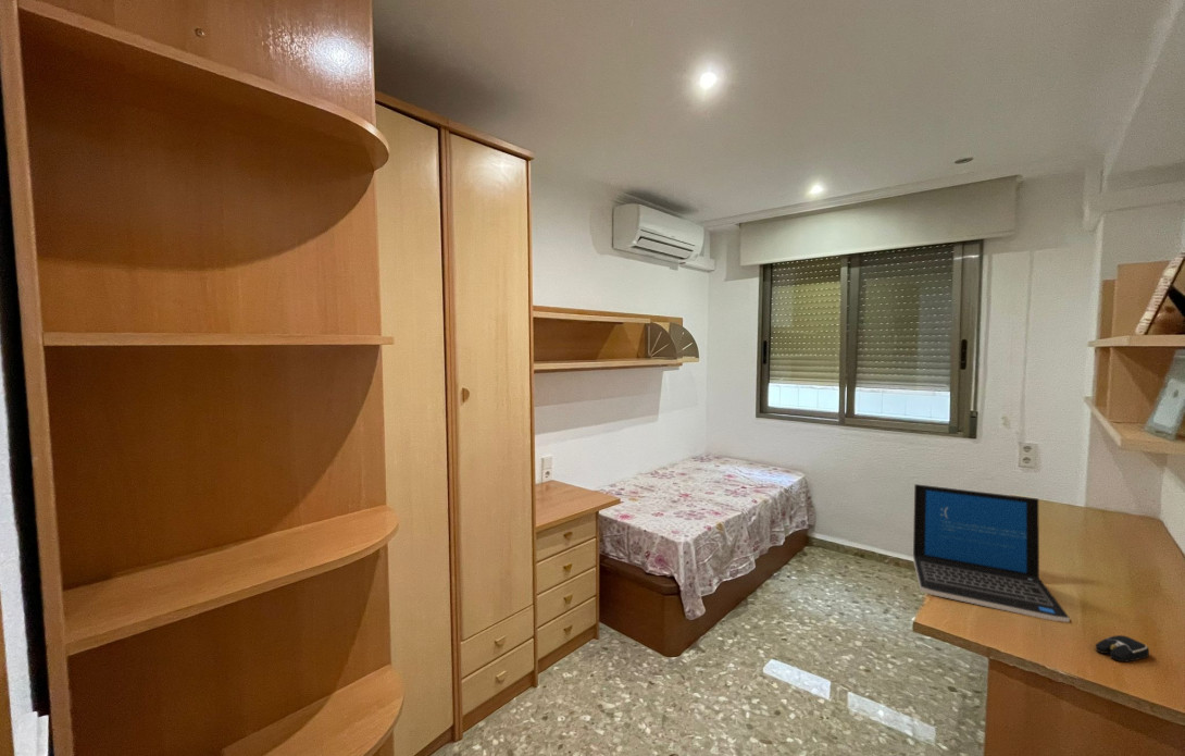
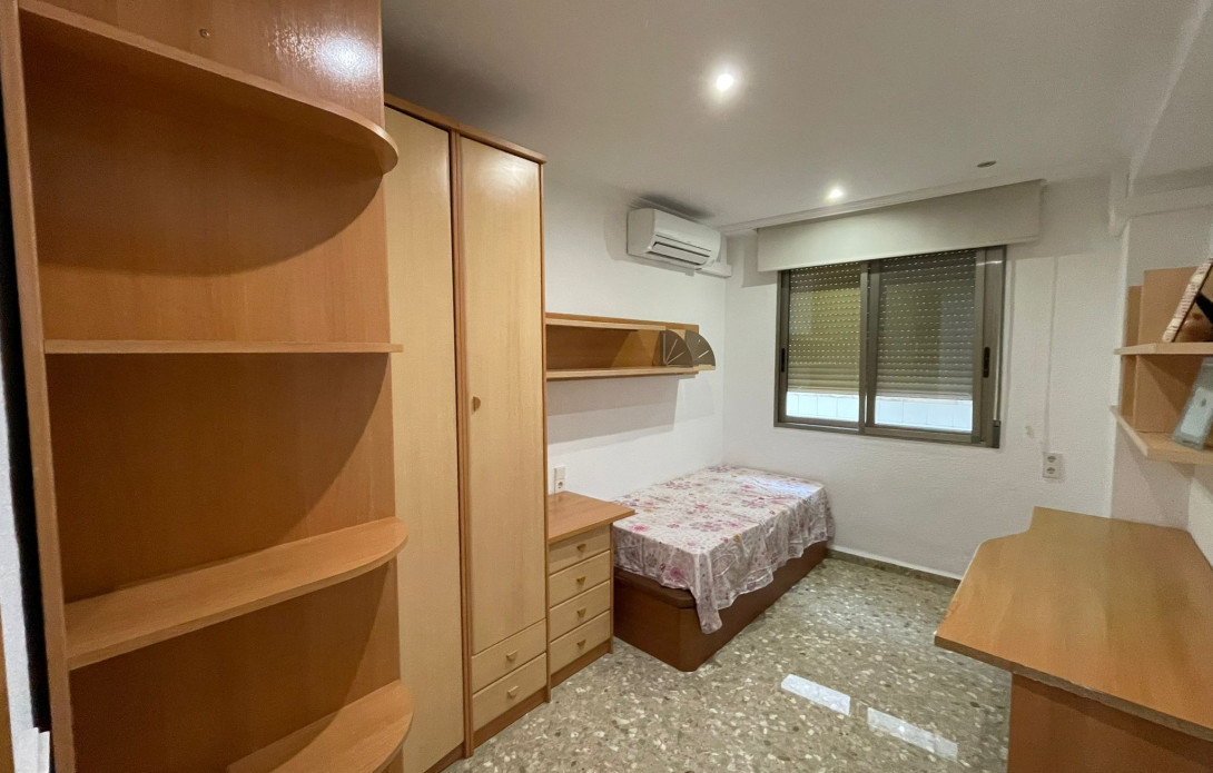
- computer mouse (1122, 646)
- laptop (981, 544)
